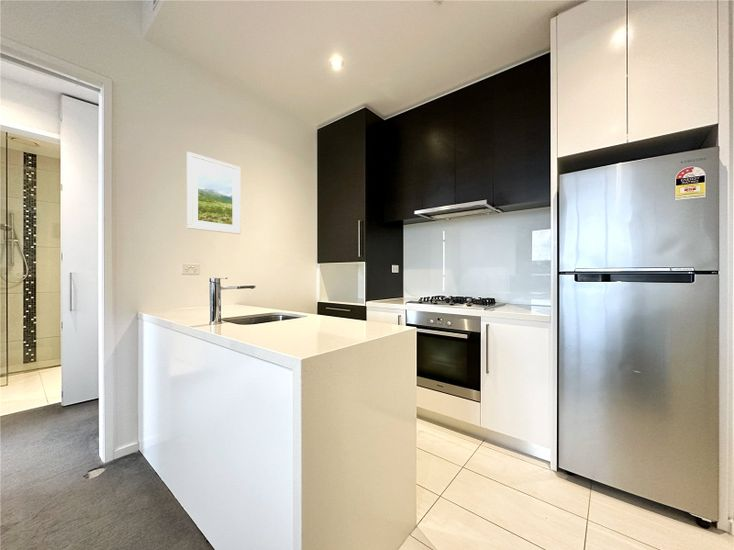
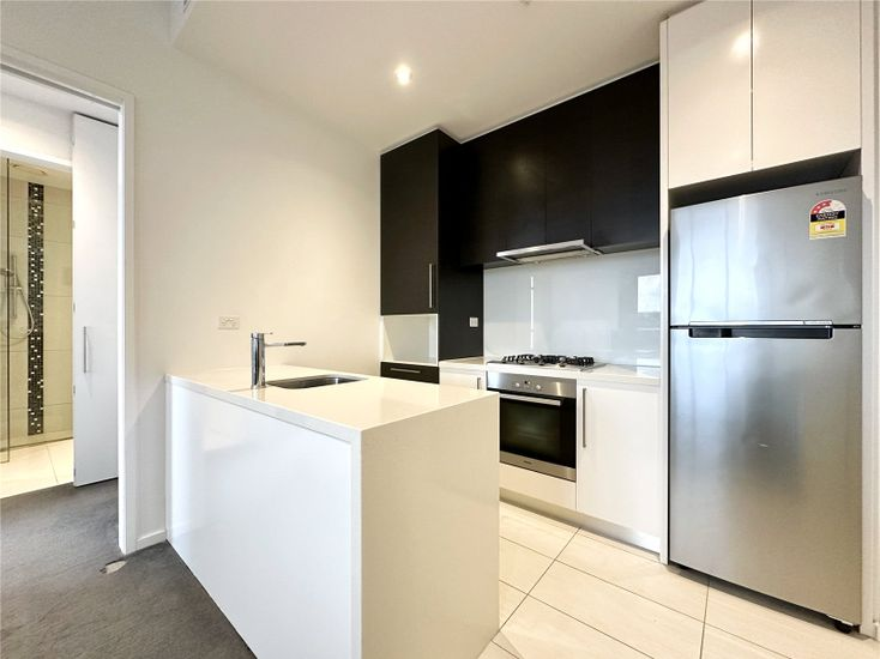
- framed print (215, 195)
